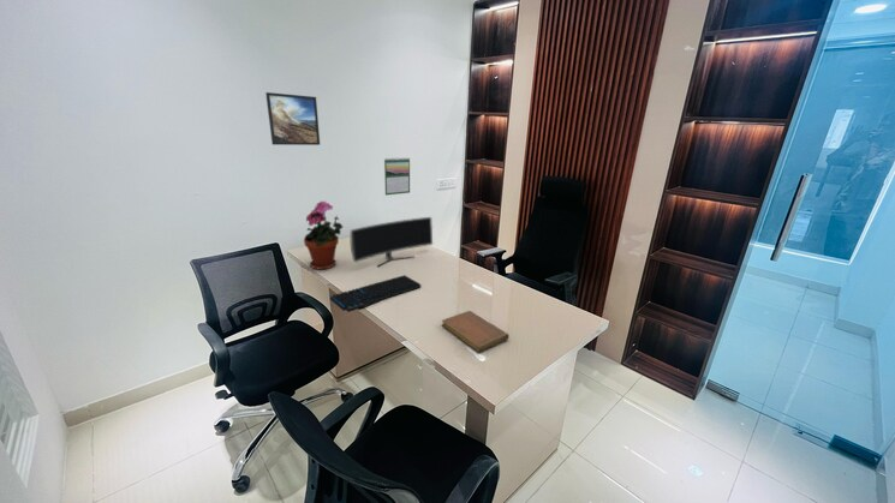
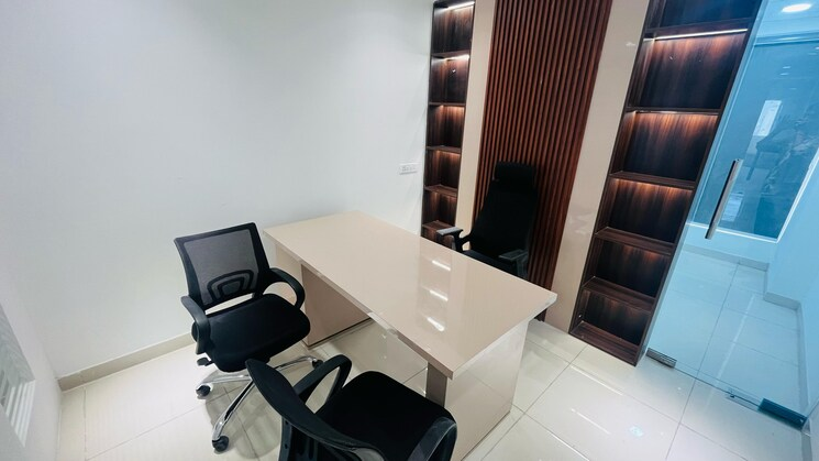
- notebook (473, 329)
- monitor (392, 240)
- calendar (398, 175)
- keyboard (378, 291)
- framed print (294, 120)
- potted plant (322, 233)
